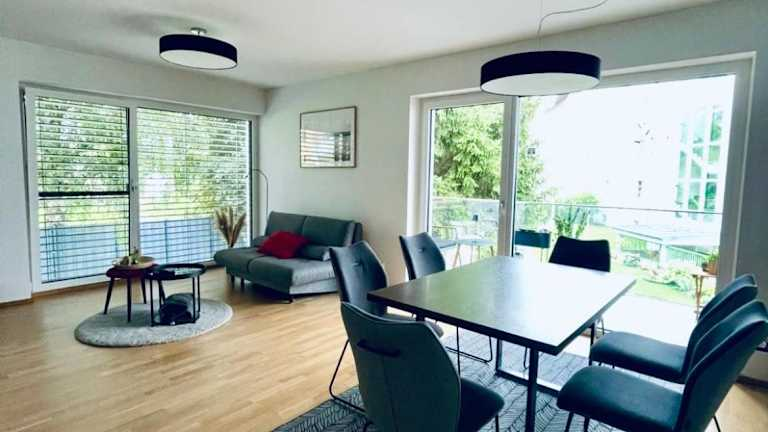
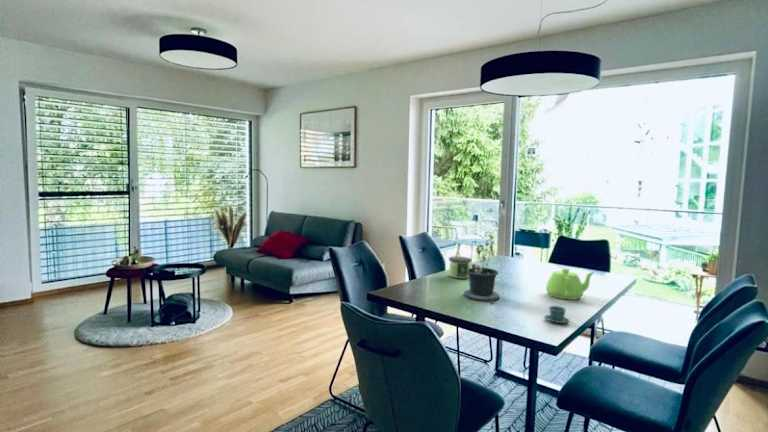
+ teacup (556, 314)
+ potted plant (483, 266)
+ candle (459, 267)
+ teapot (570, 282)
